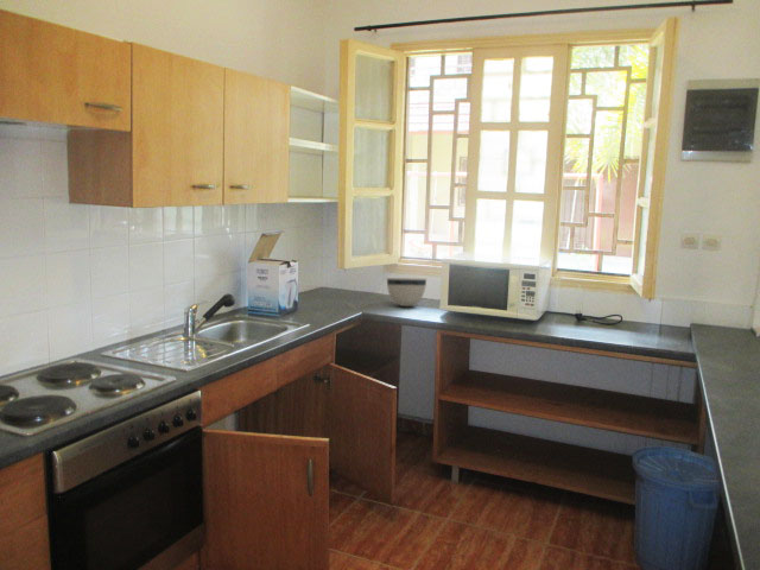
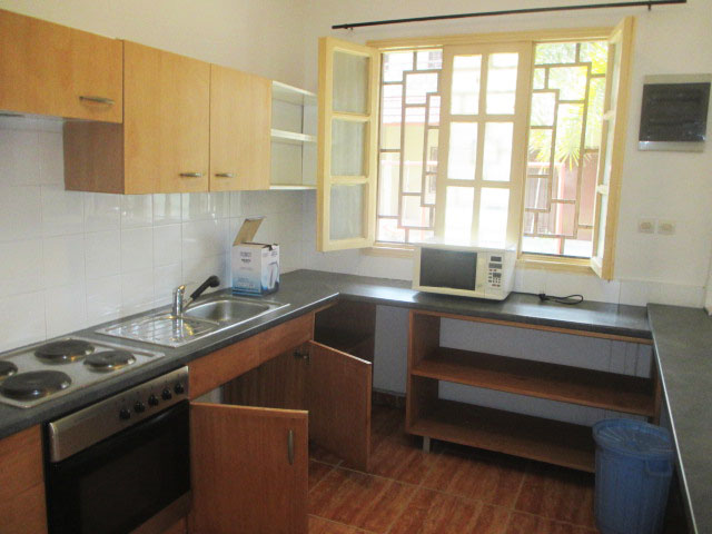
- bowl (406, 291)
